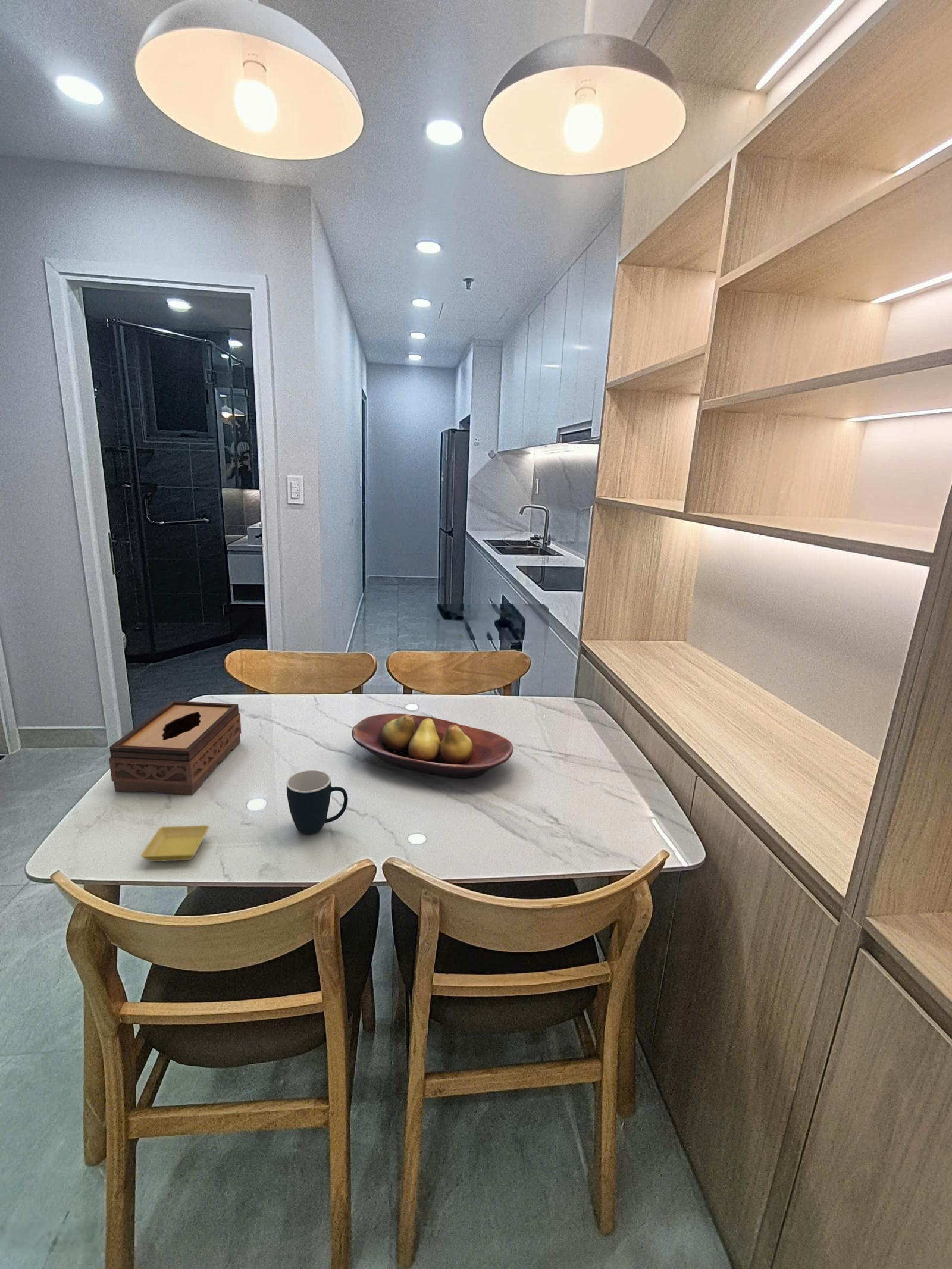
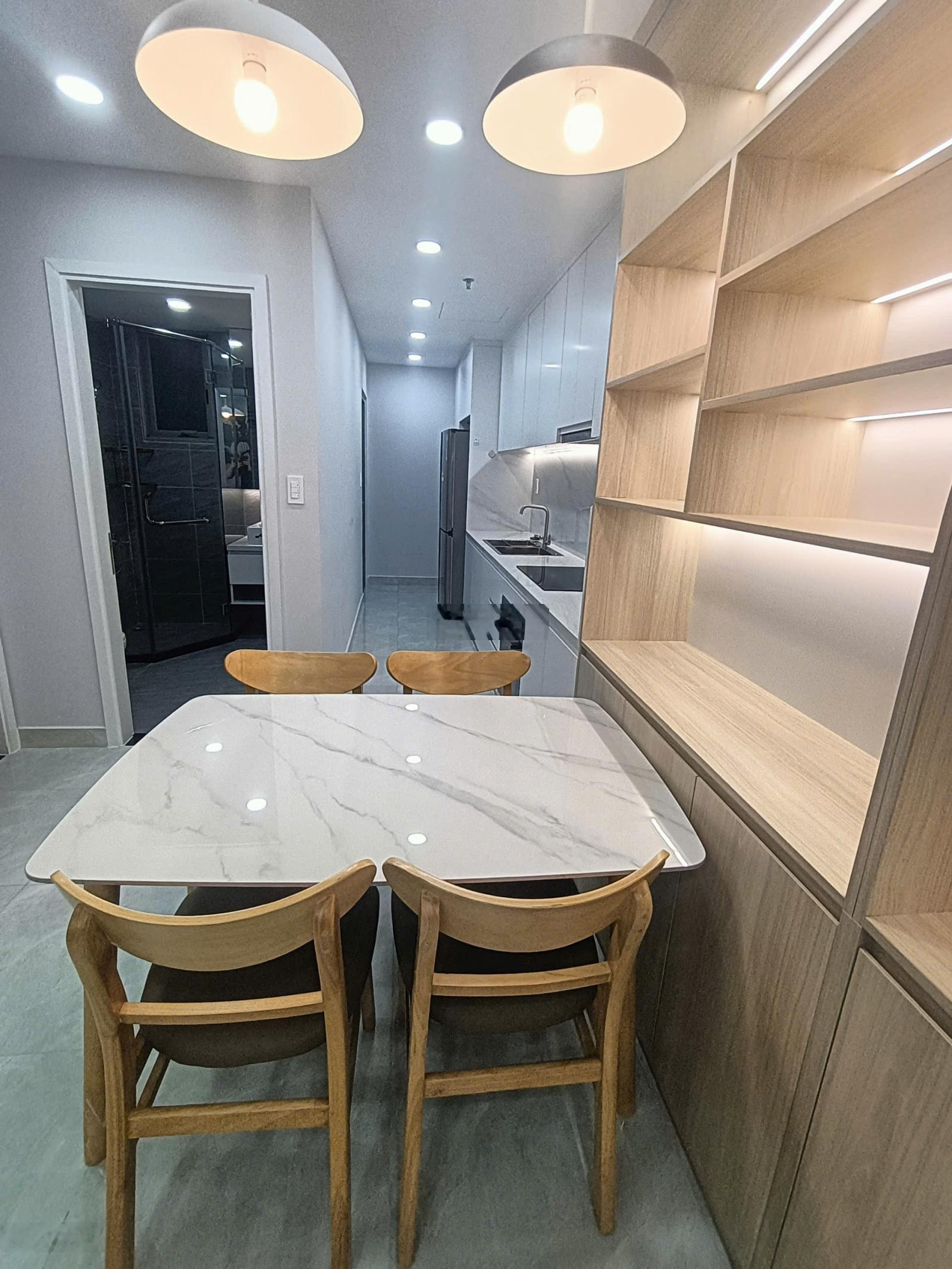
- fruit bowl (431, 740)
- tissue box (181, 744)
- mug (318, 804)
- saucer (177, 845)
